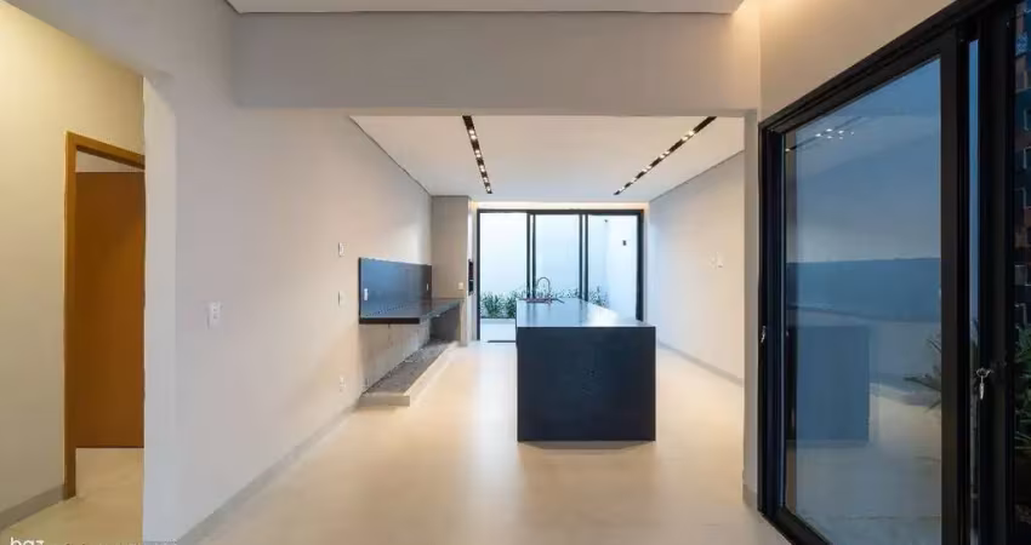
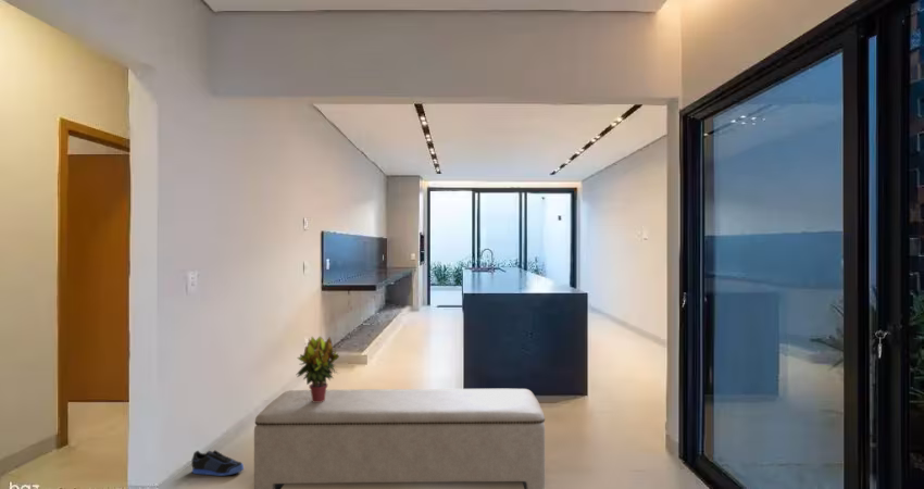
+ potted plant (317, 367)
+ sneaker (216, 462)
+ bench (404, 439)
